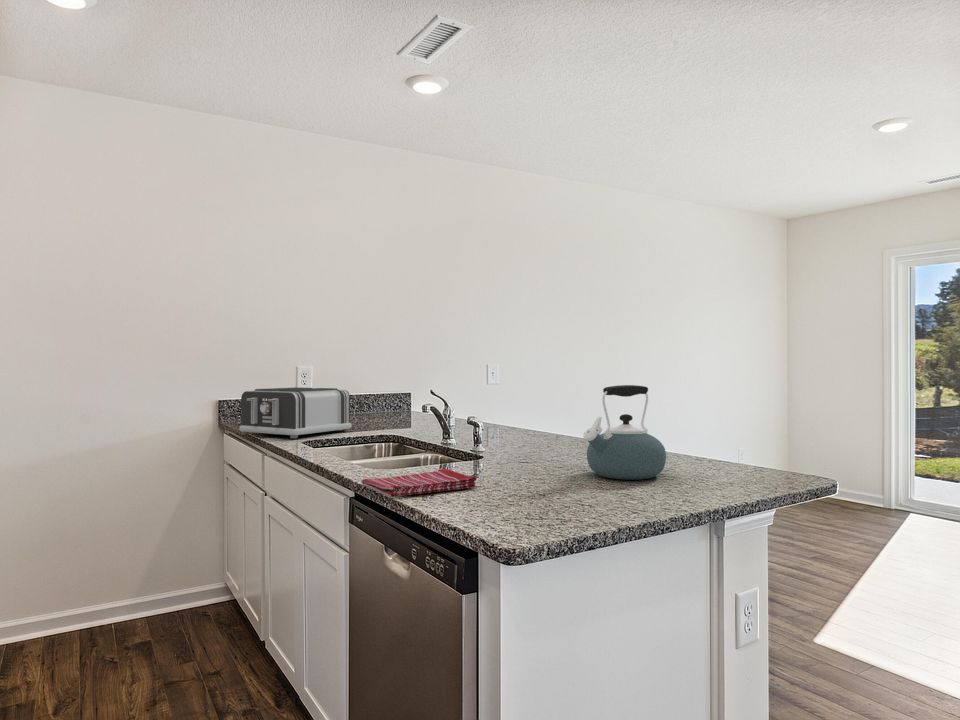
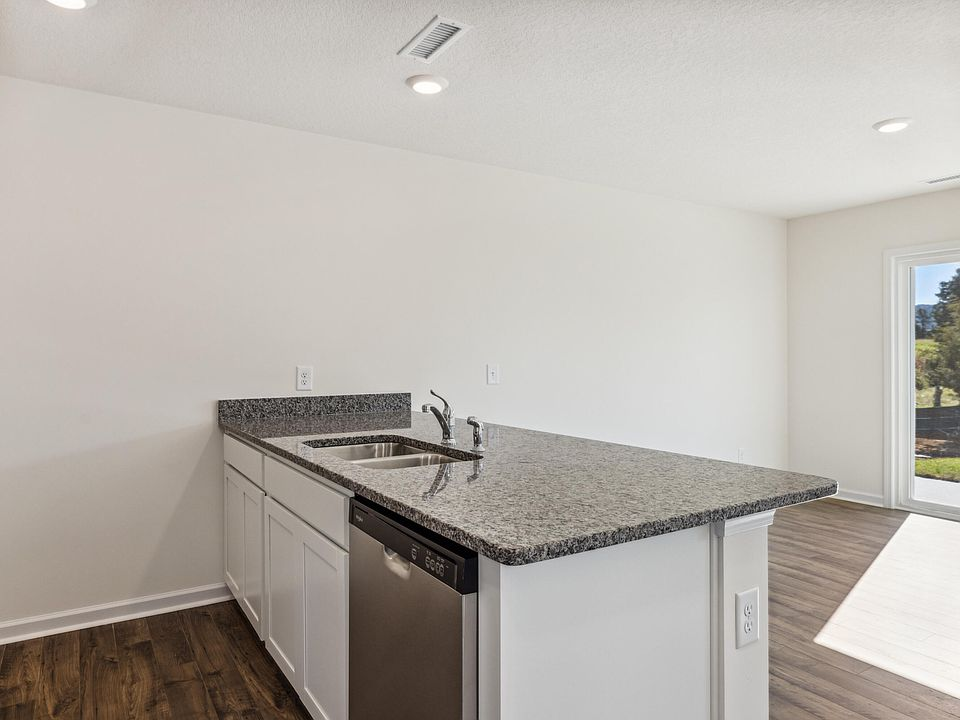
- toaster (293, 411)
- kettle (620, 430)
- dish towel (419, 481)
